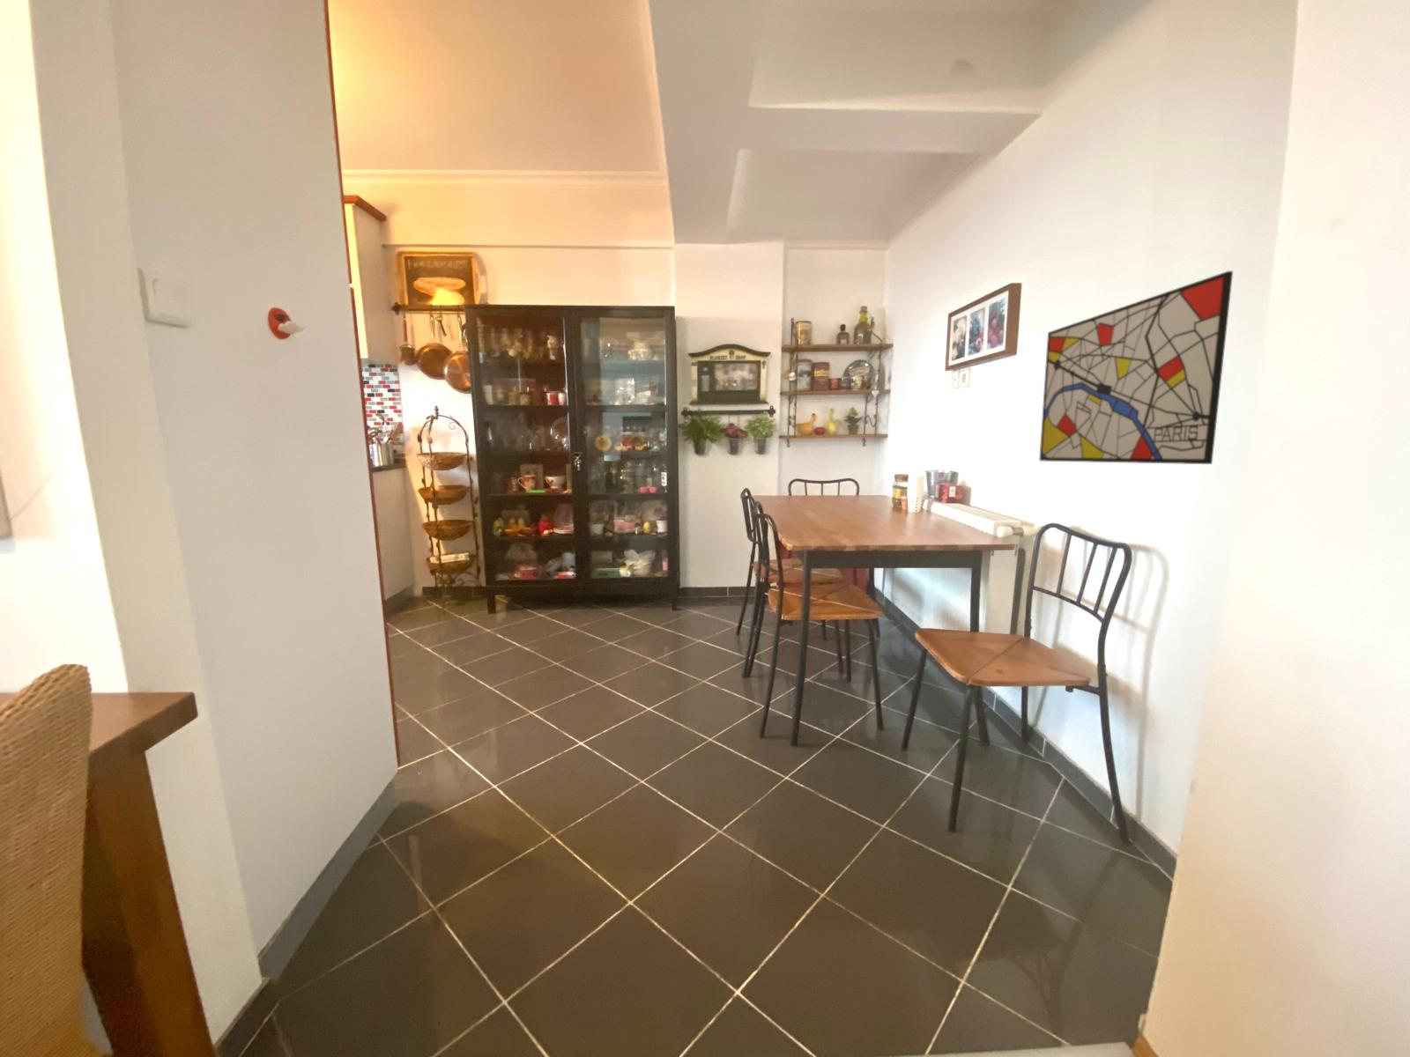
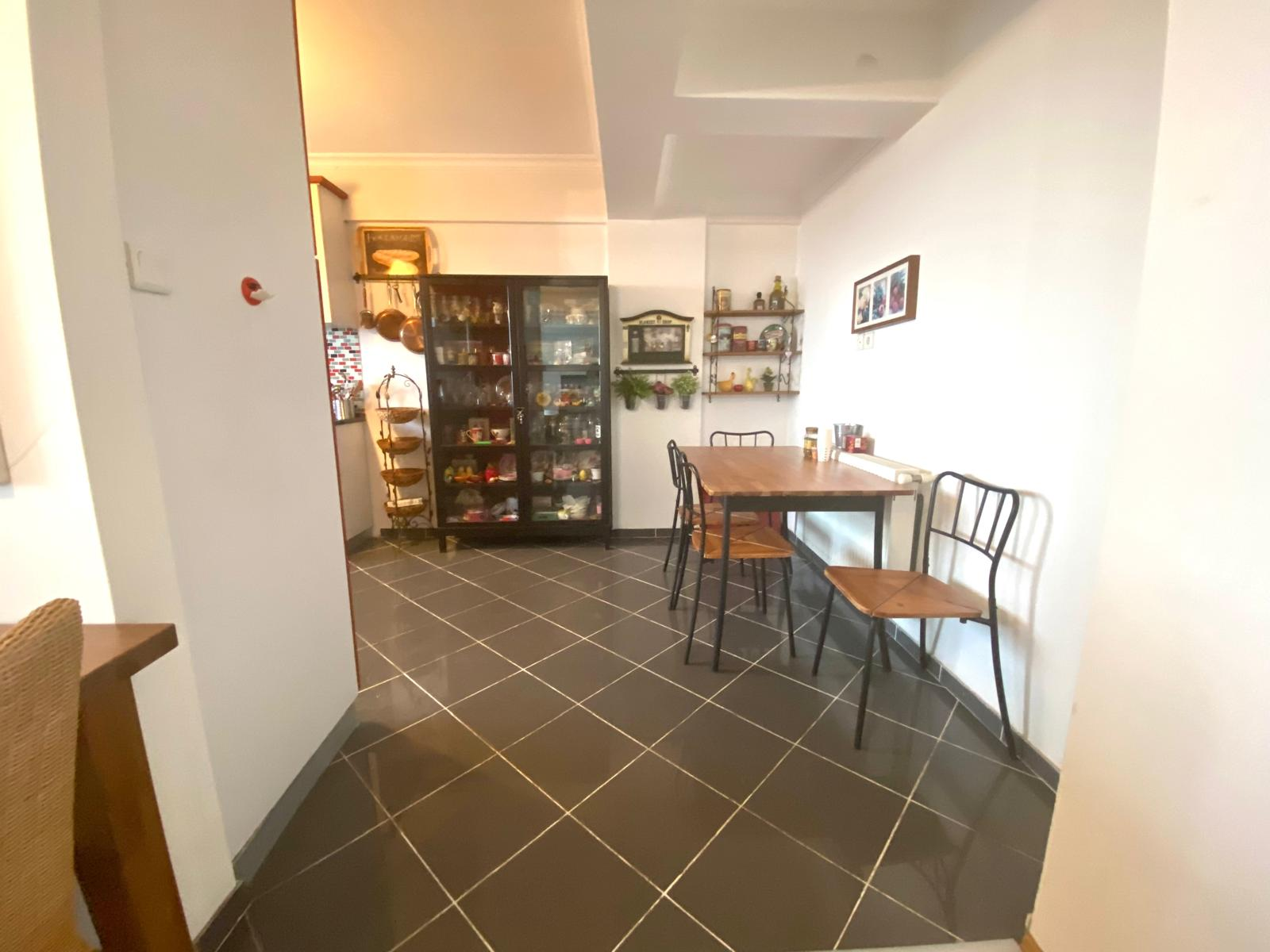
- wall art (1115, 385)
